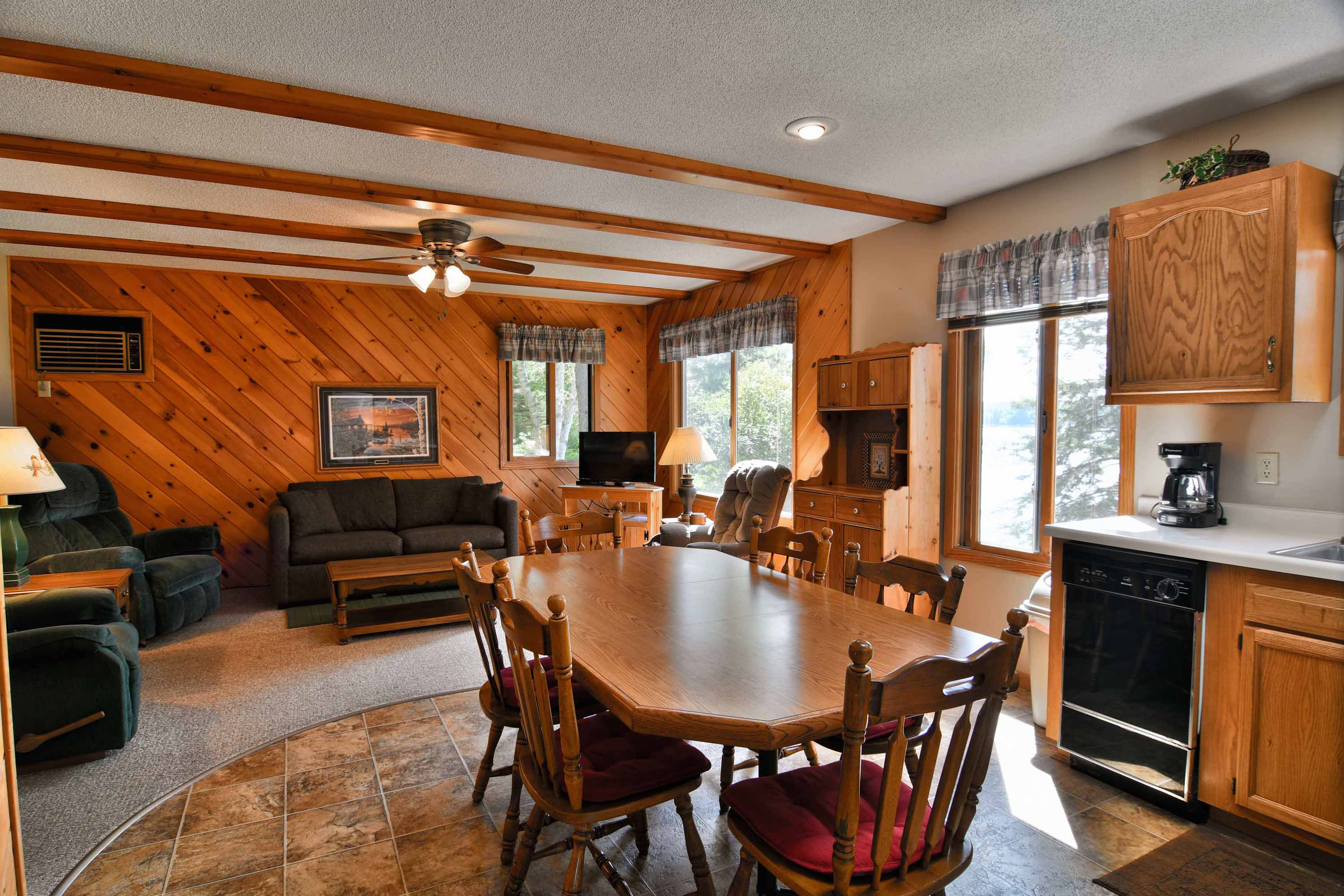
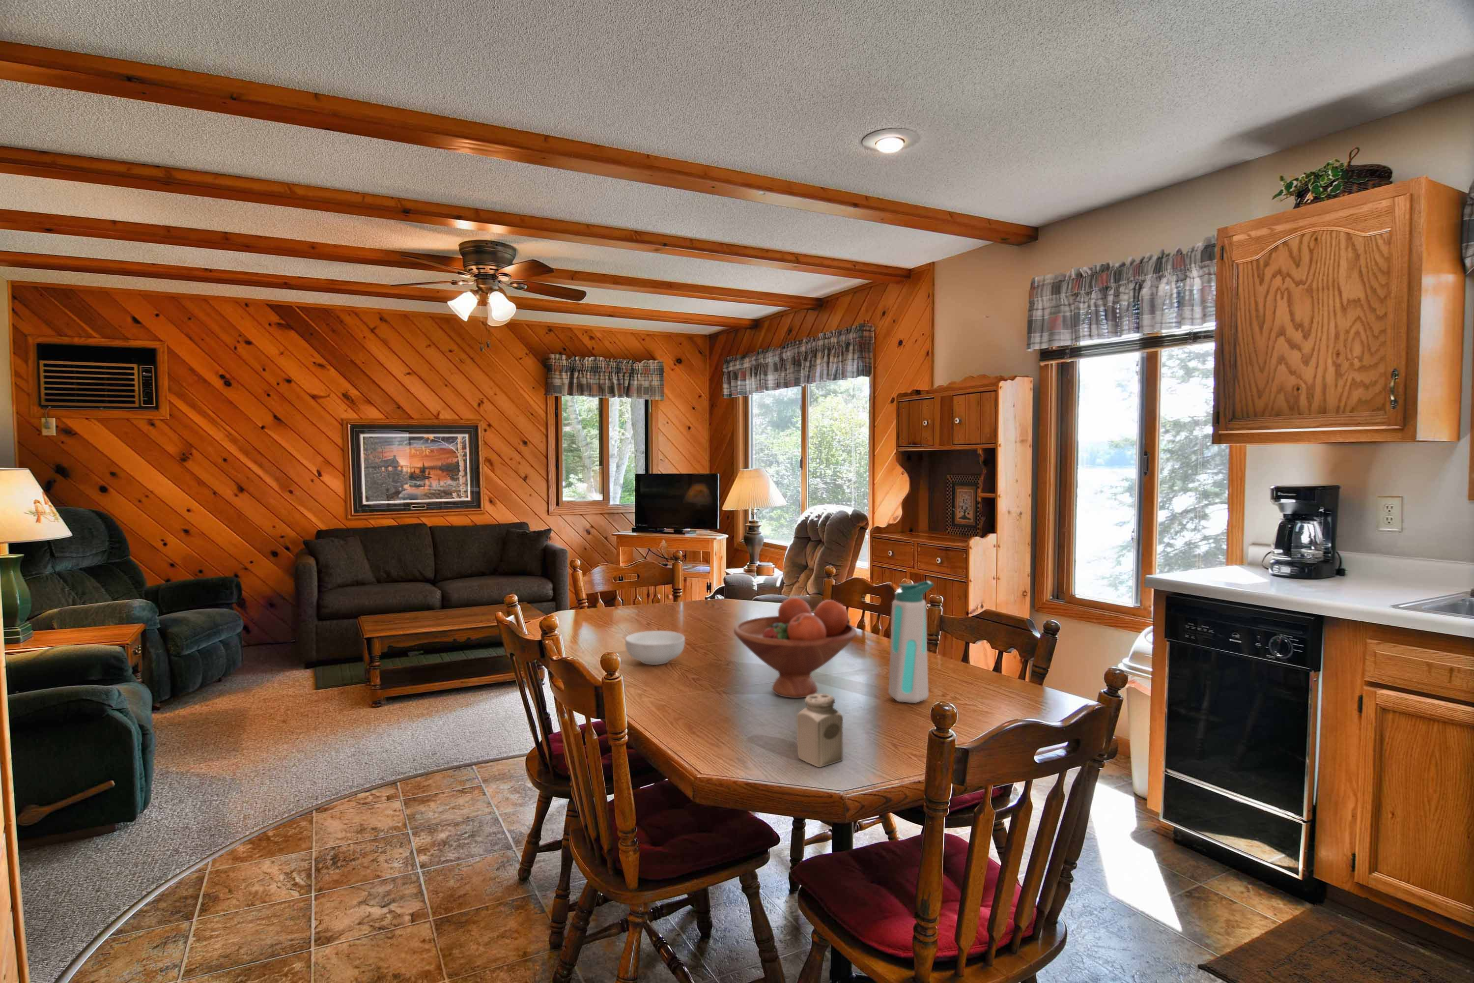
+ fruit bowl (794, 647)
+ cereal bowl (655, 648)
+ salt shaker (819, 727)
+ water bottle (911, 640)
